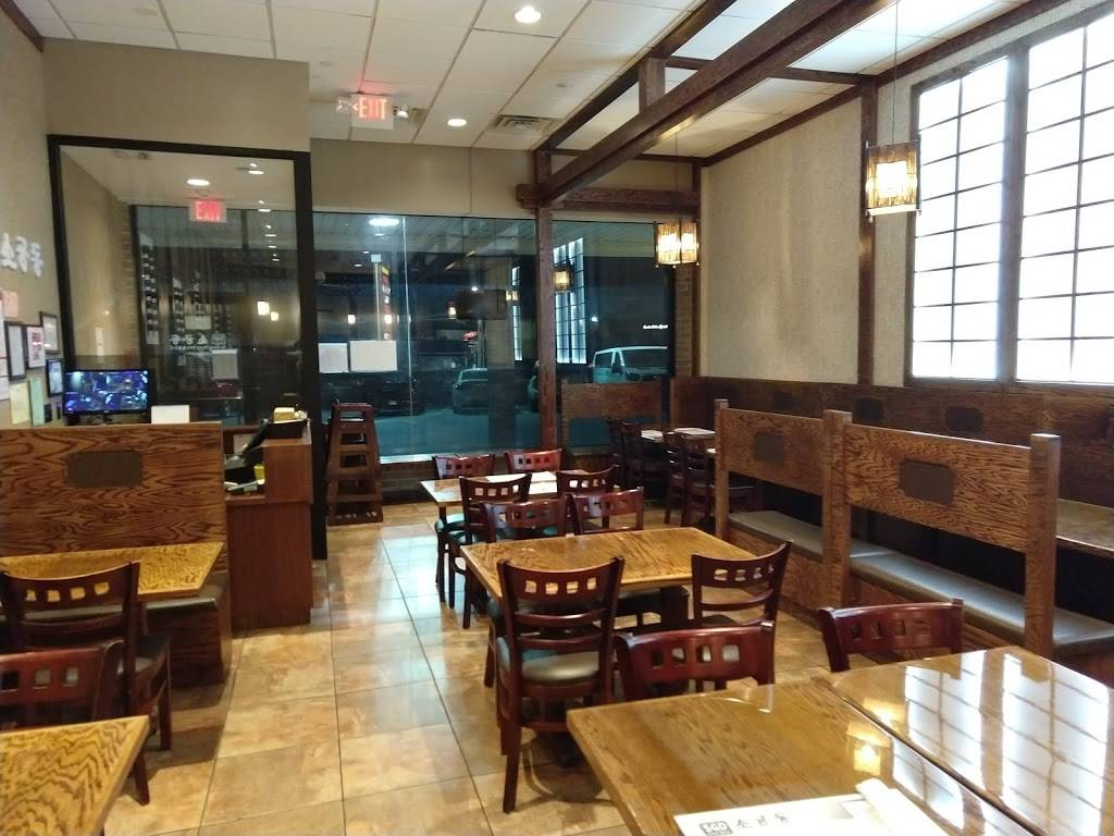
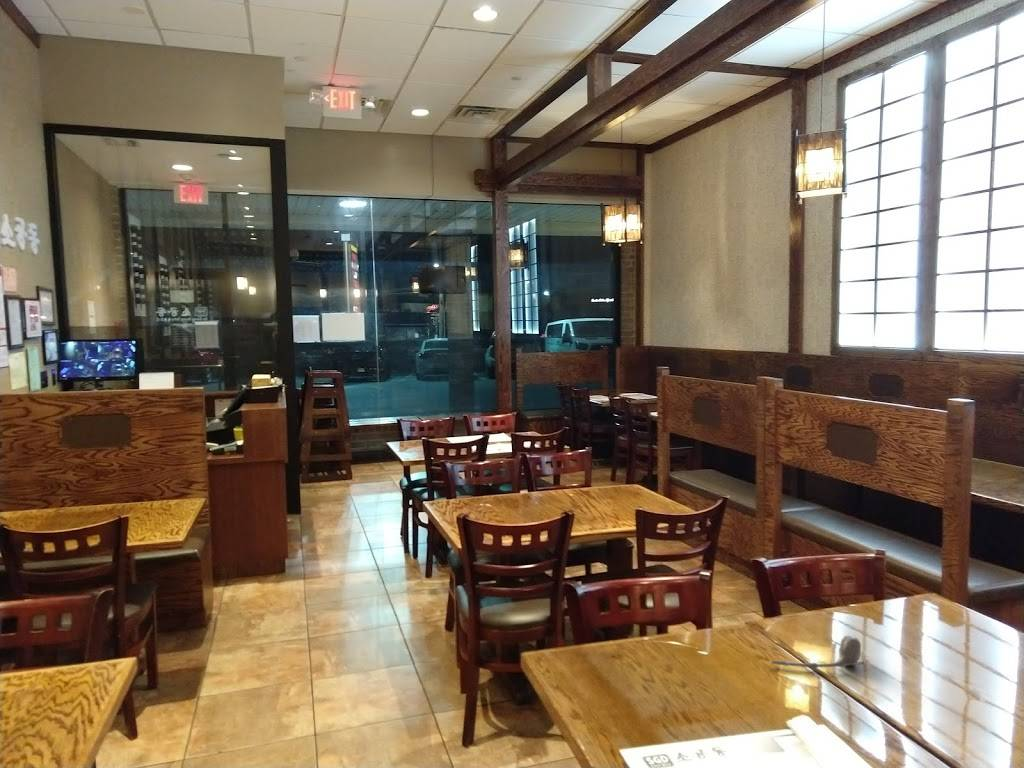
+ spoon (816, 663)
